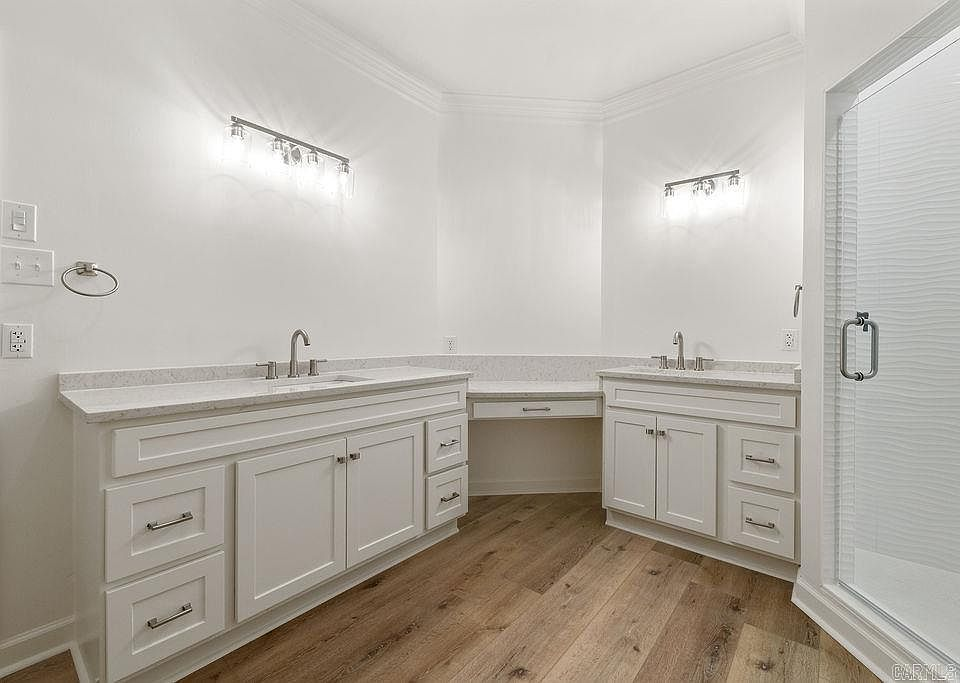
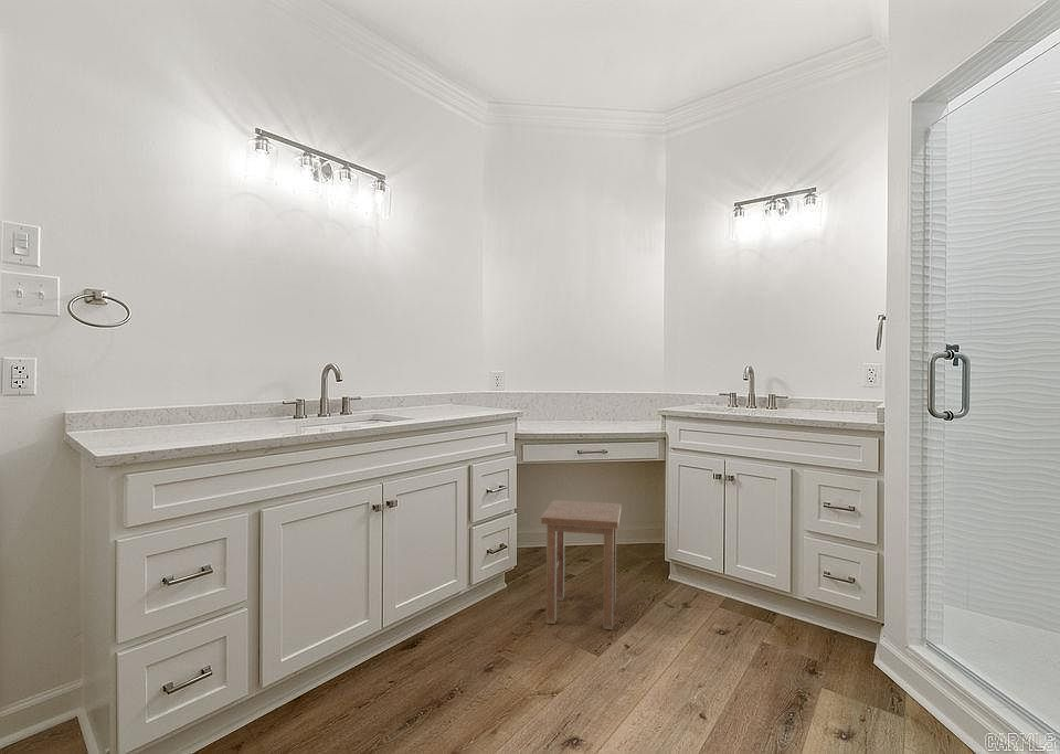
+ stool (563, 561)
